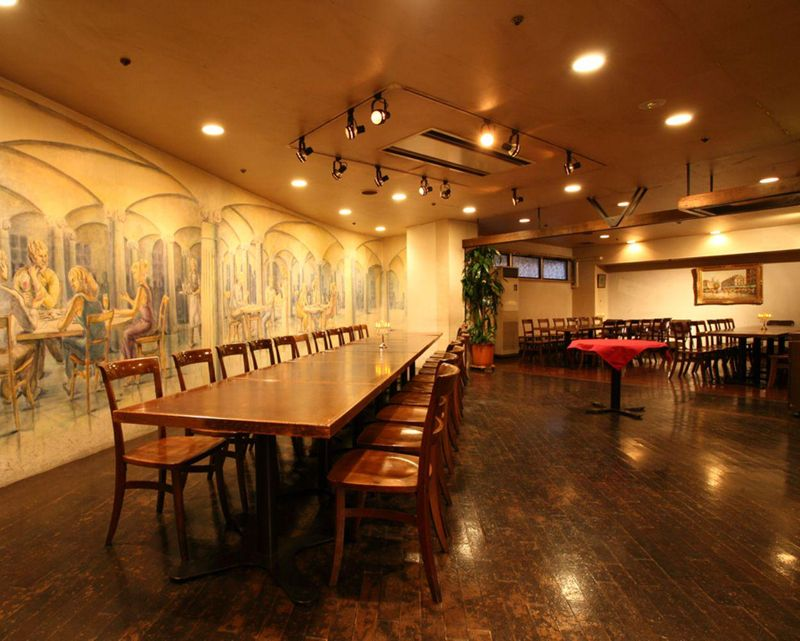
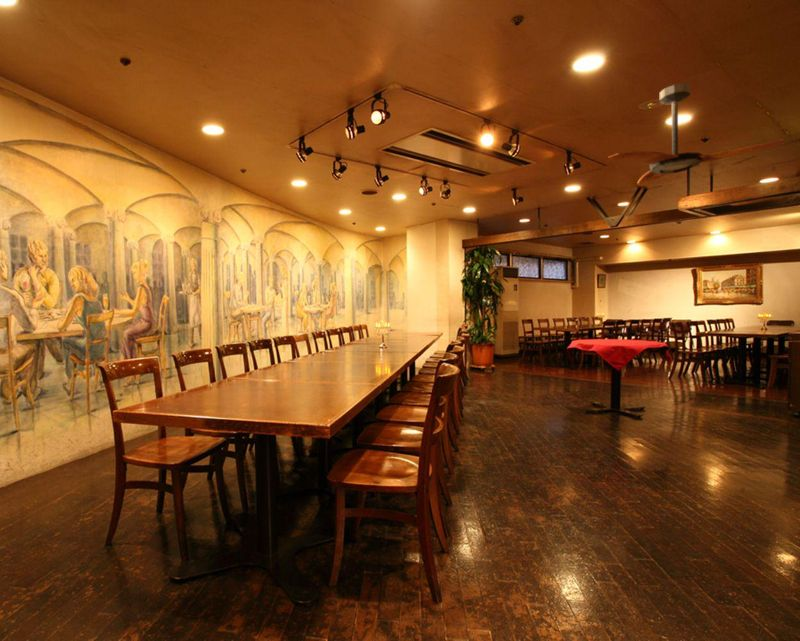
+ ceiling fan (677, 127)
